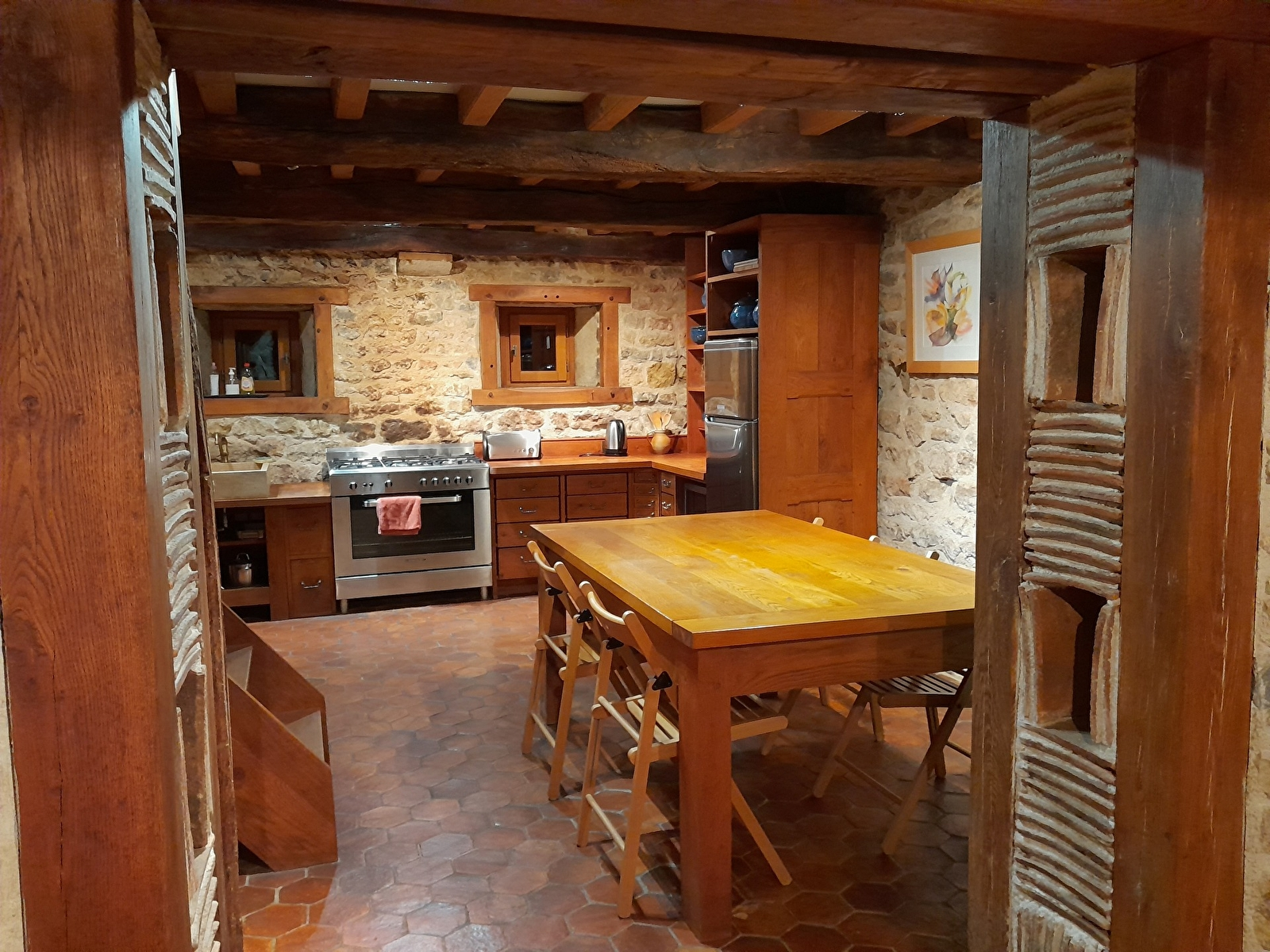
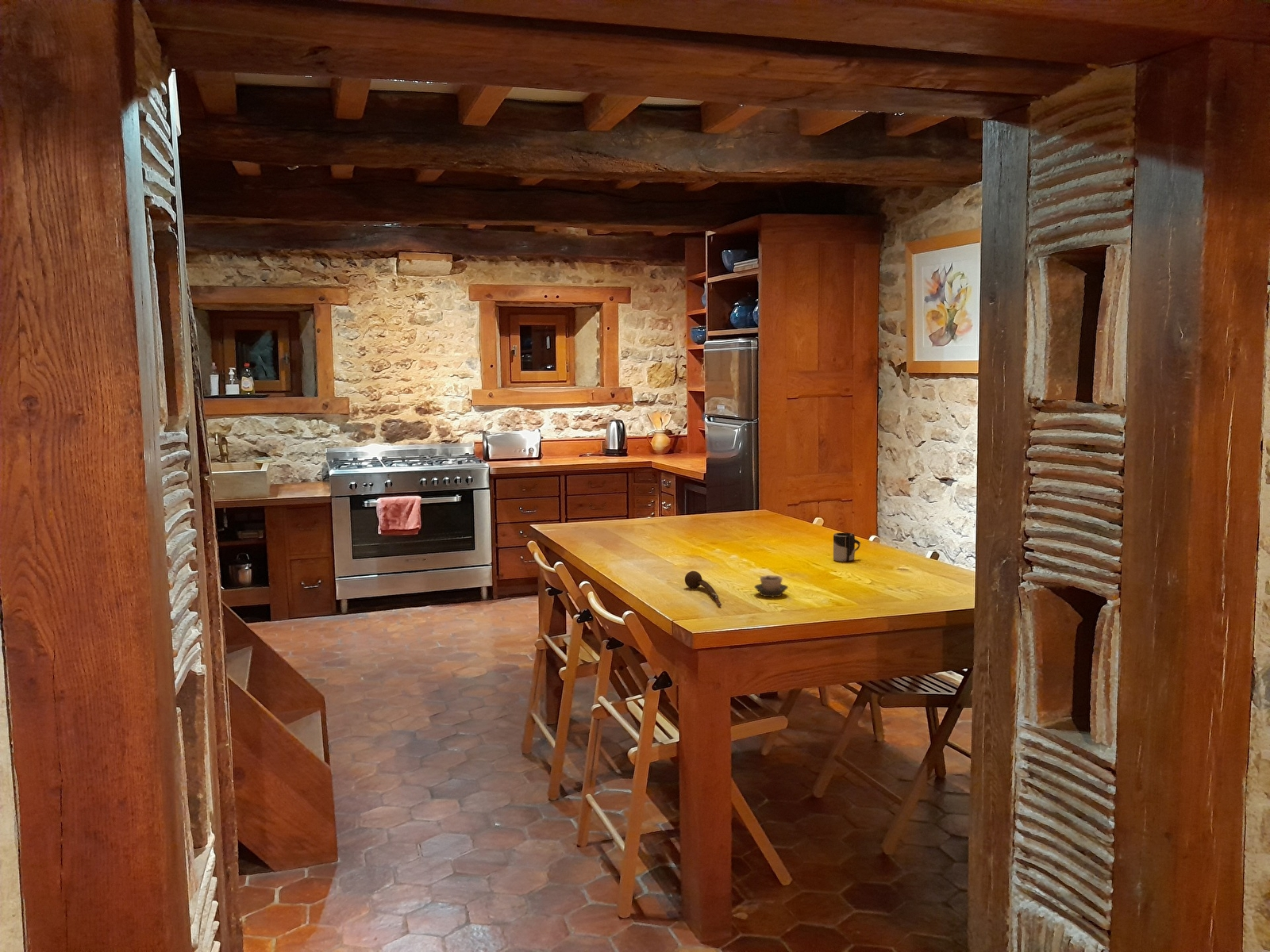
+ cup (847, 547)
+ spoon (703, 586)
+ cup (771, 585)
